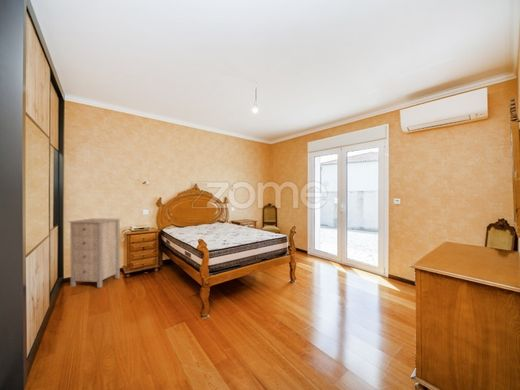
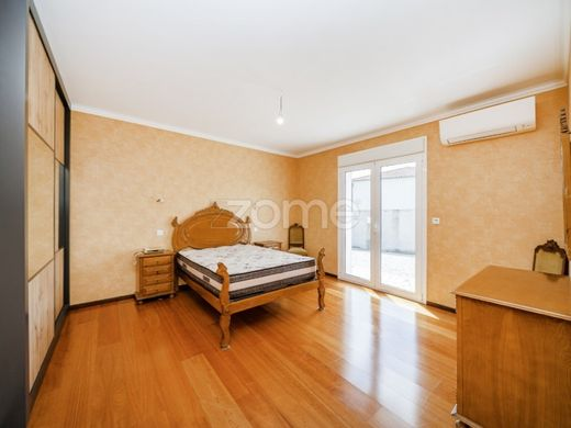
- storage cabinet (95, 251)
